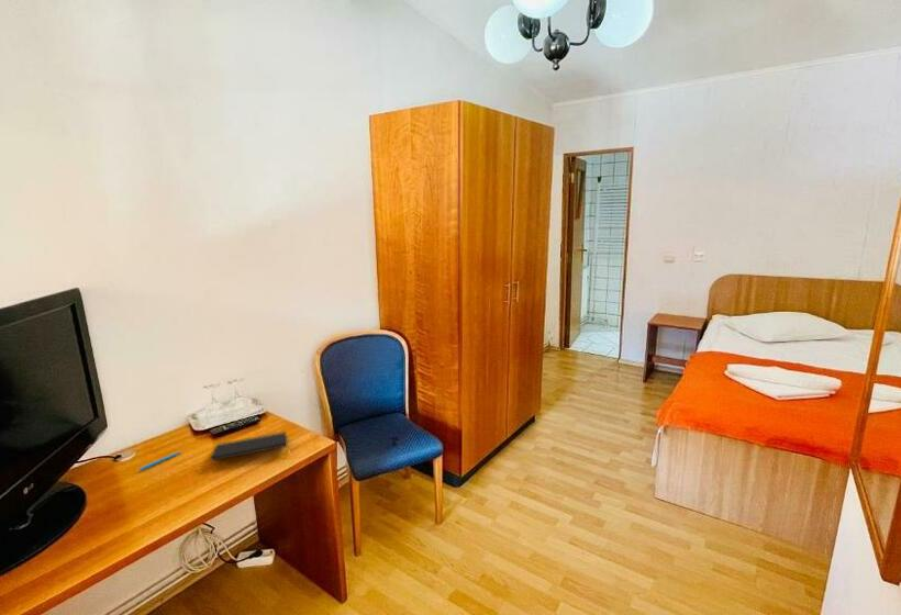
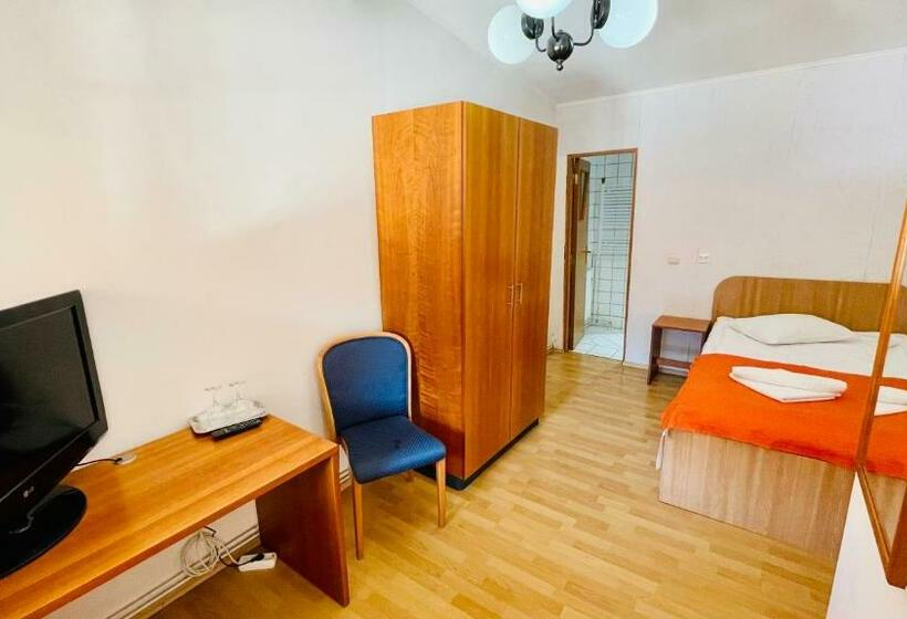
- pen (160, 460)
- notepad (251, 445)
